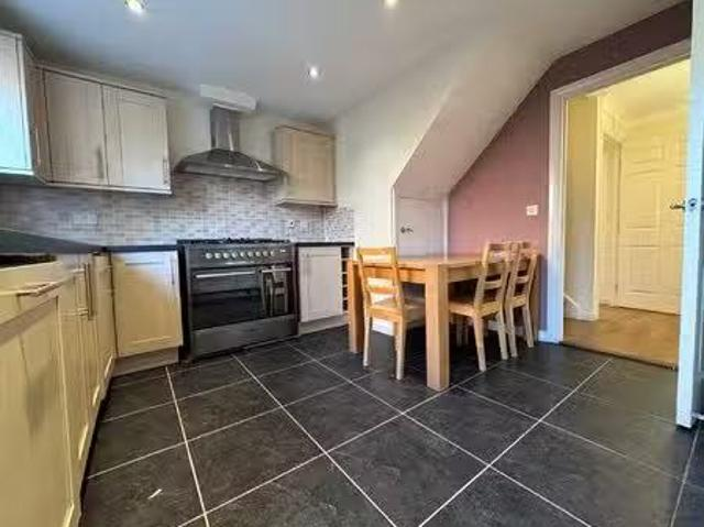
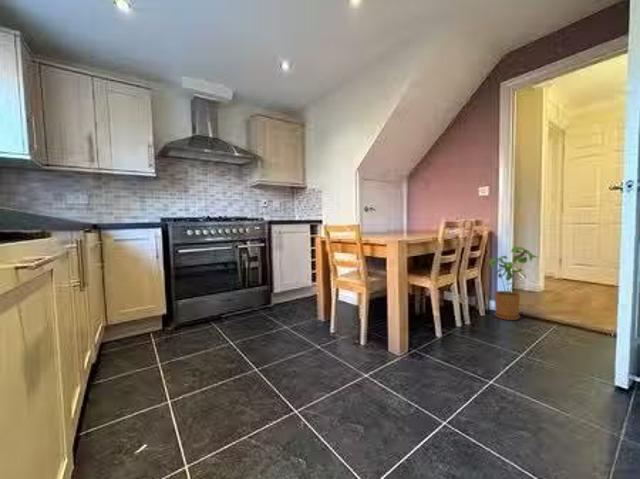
+ house plant (508, 283)
